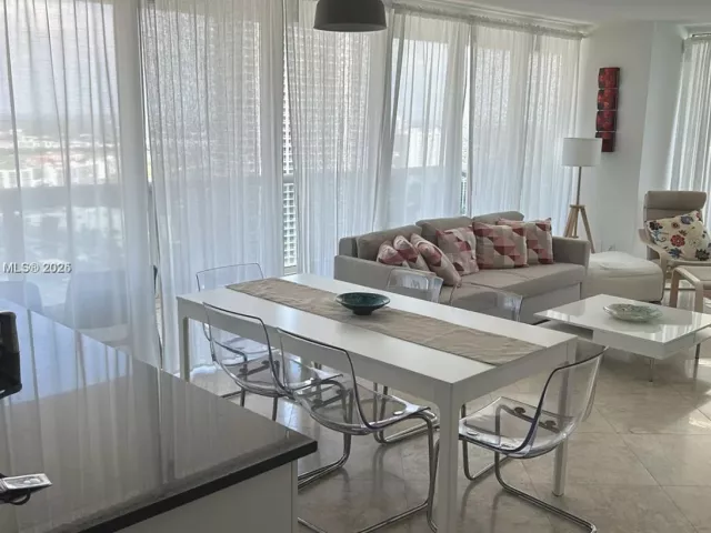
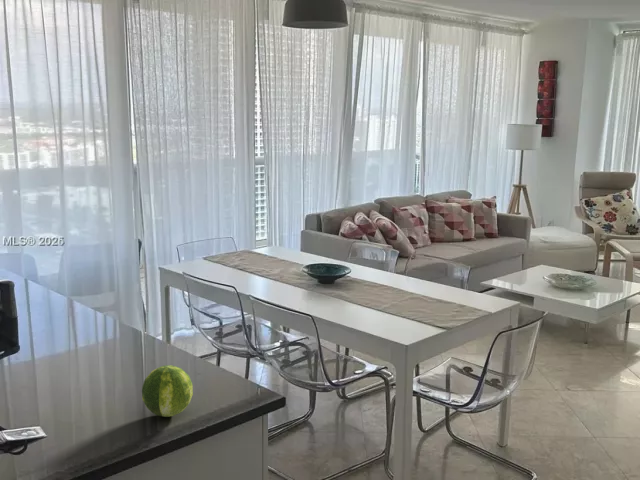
+ fruit (167, 390)
